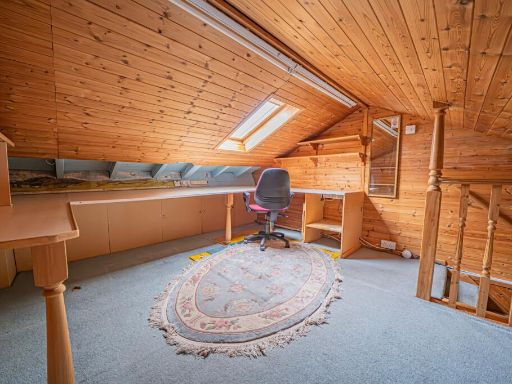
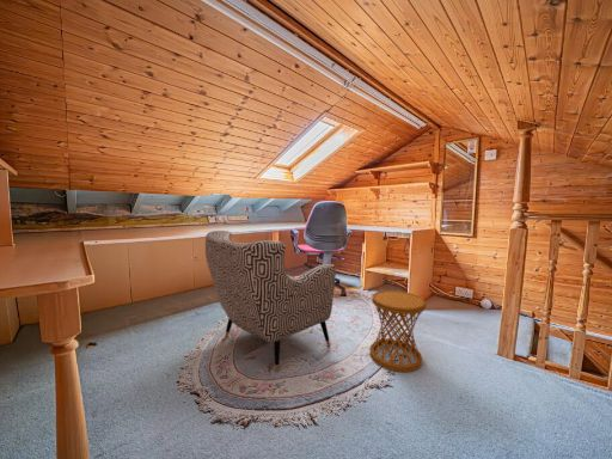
+ armchair (267, 289)
+ side table (397, 328)
